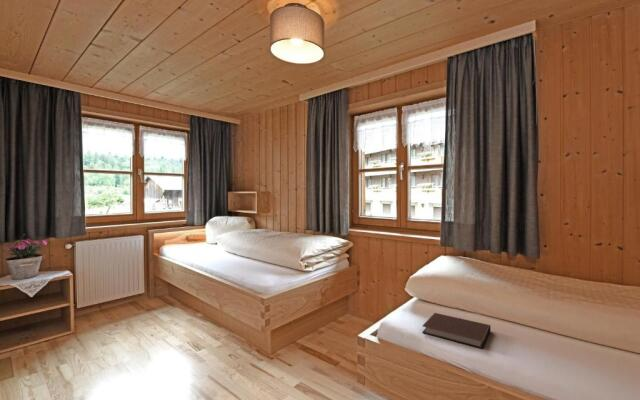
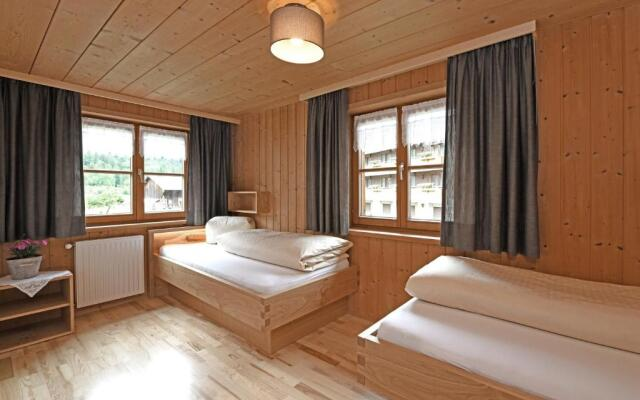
- notebook (456, 328)
